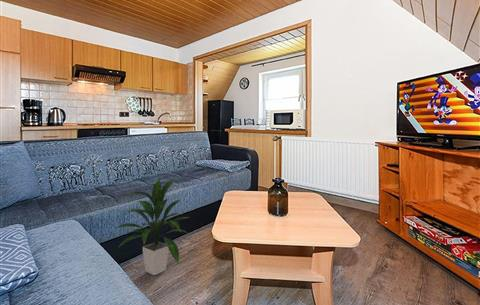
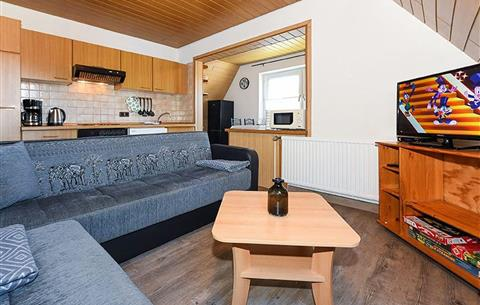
- indoor plant (156, 225)
